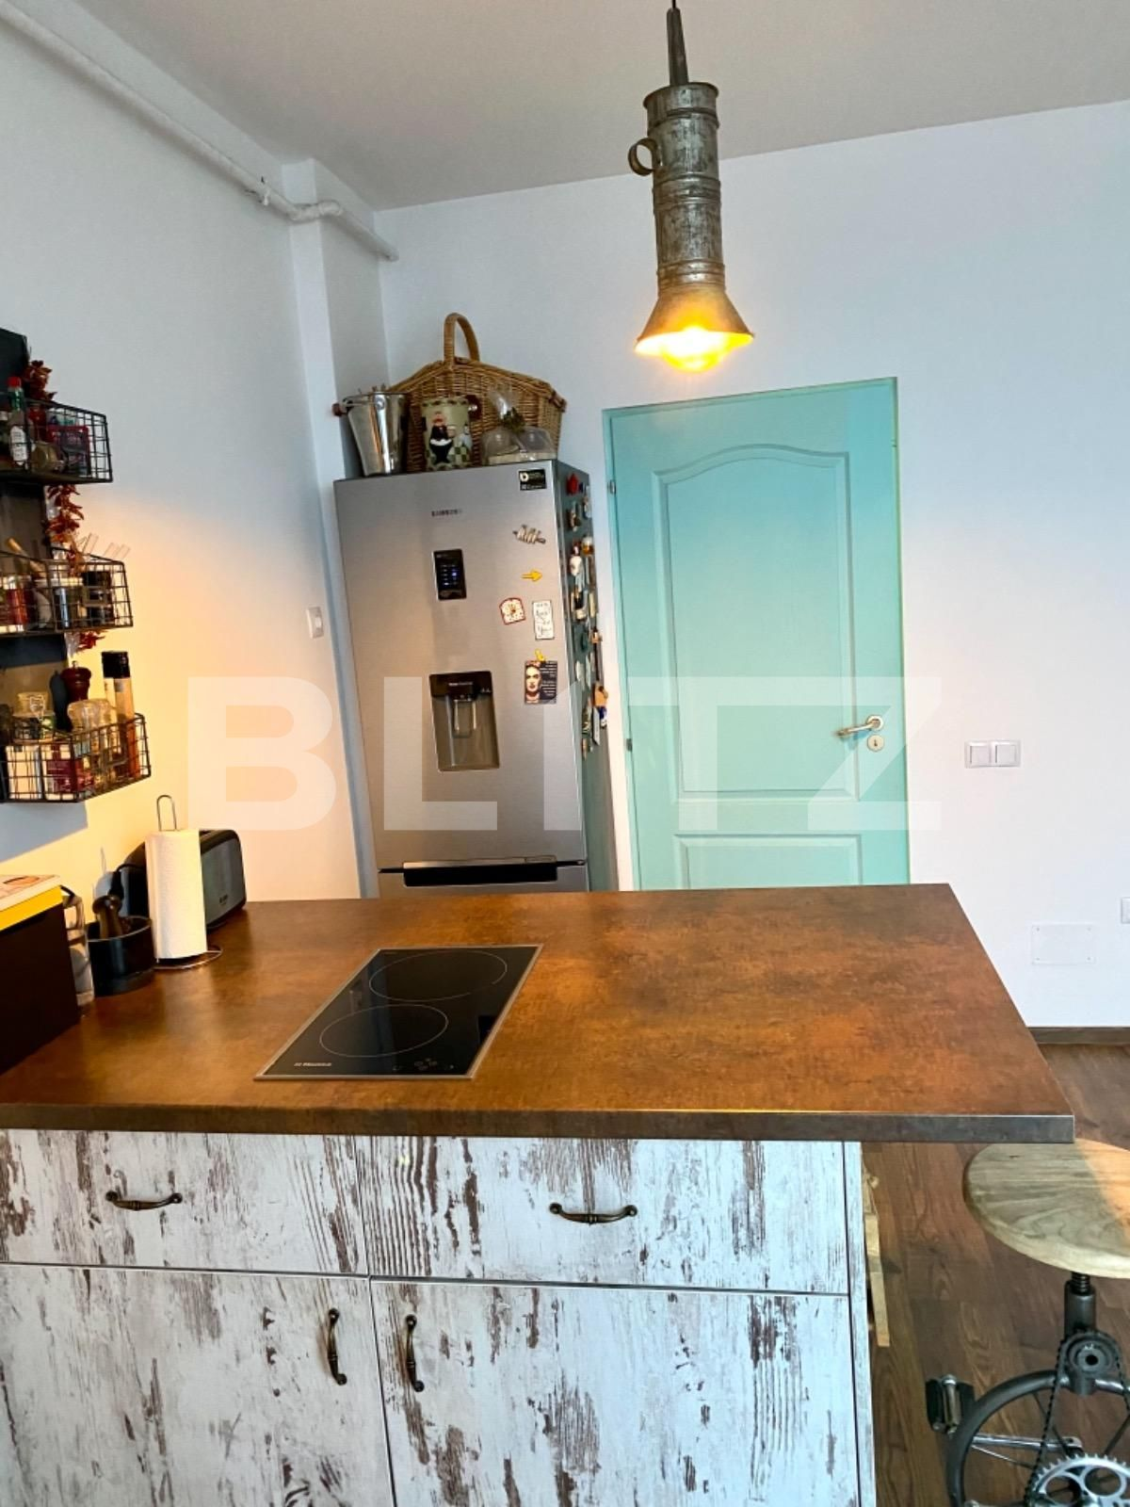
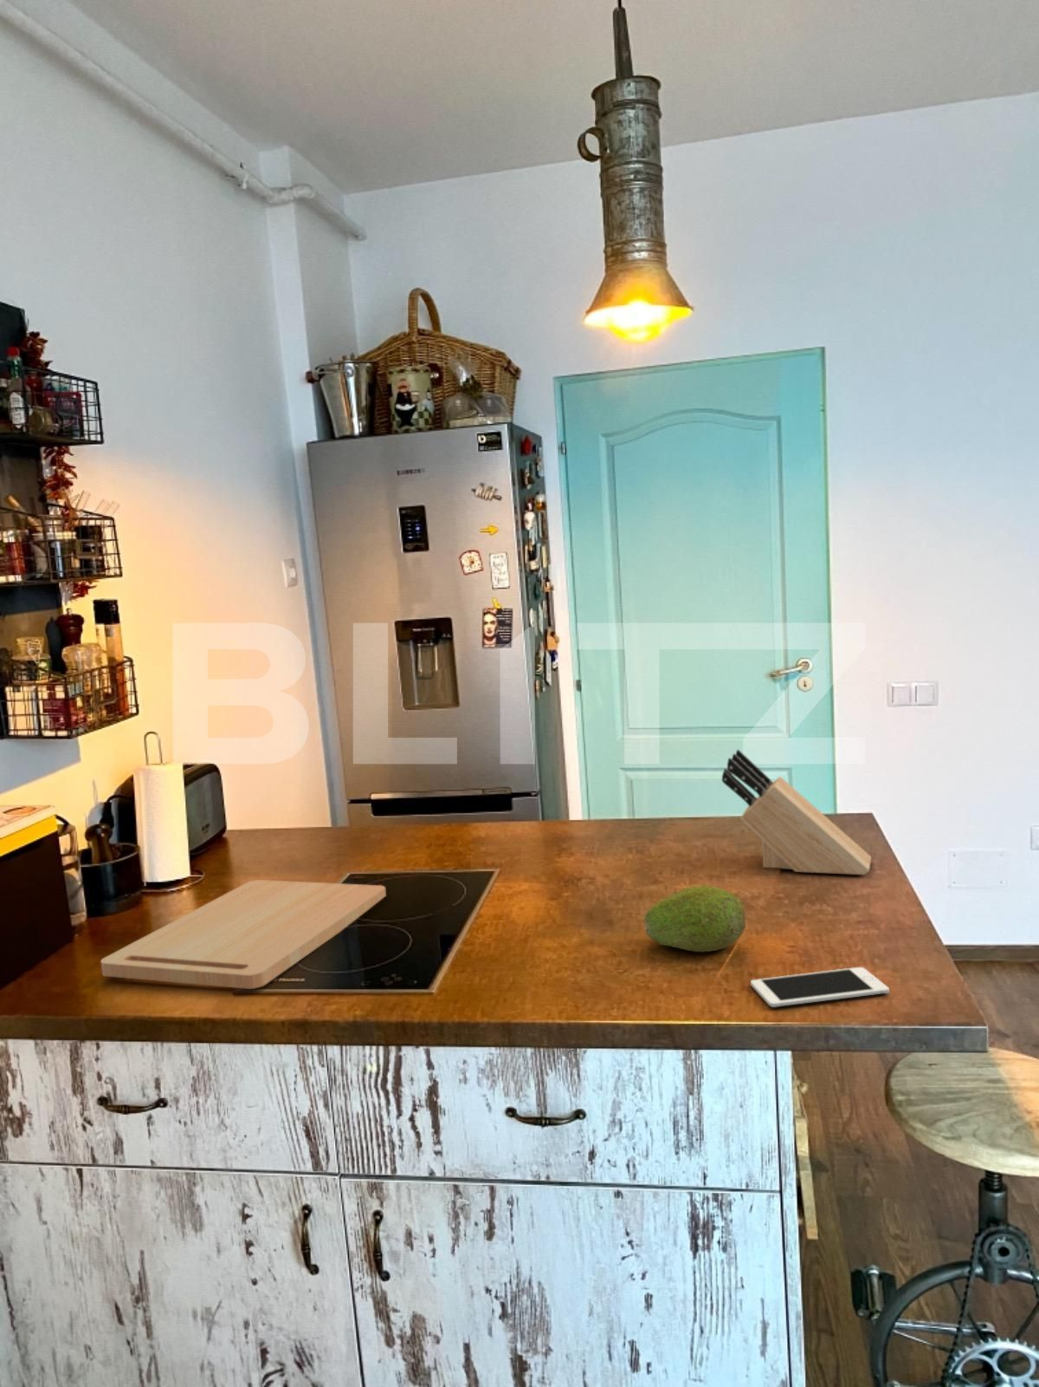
+ knife block (793, 809)
+ cutting board (254, 927)
+ fruit (693, 918)
+ cell phone (819, 986)
